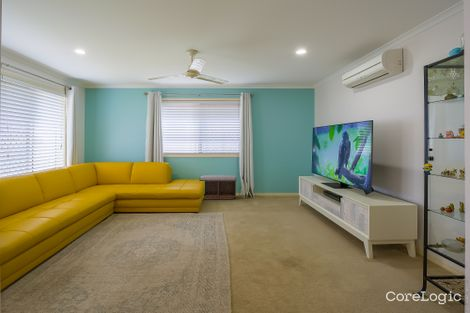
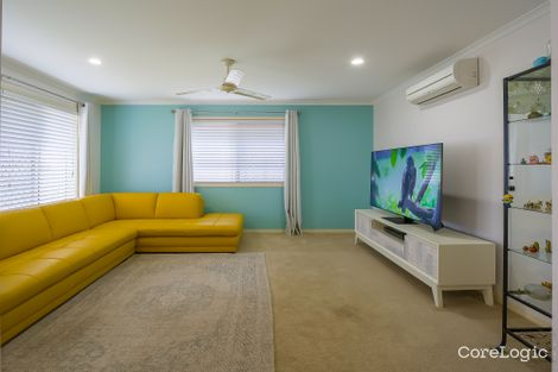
- bench (218, 186)
